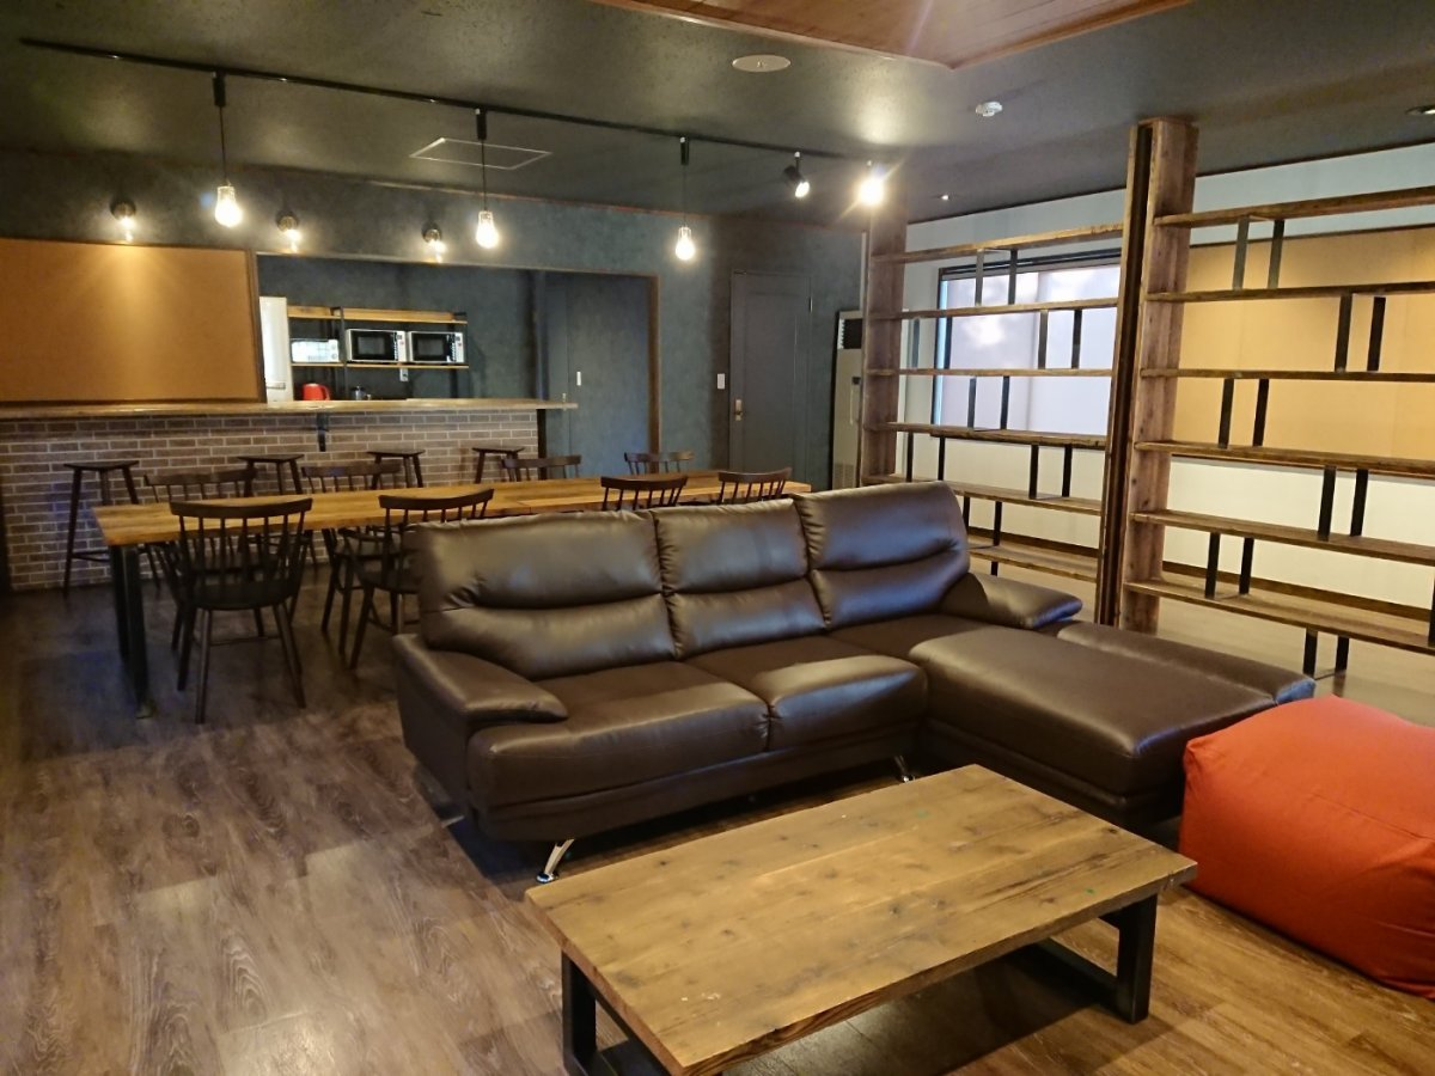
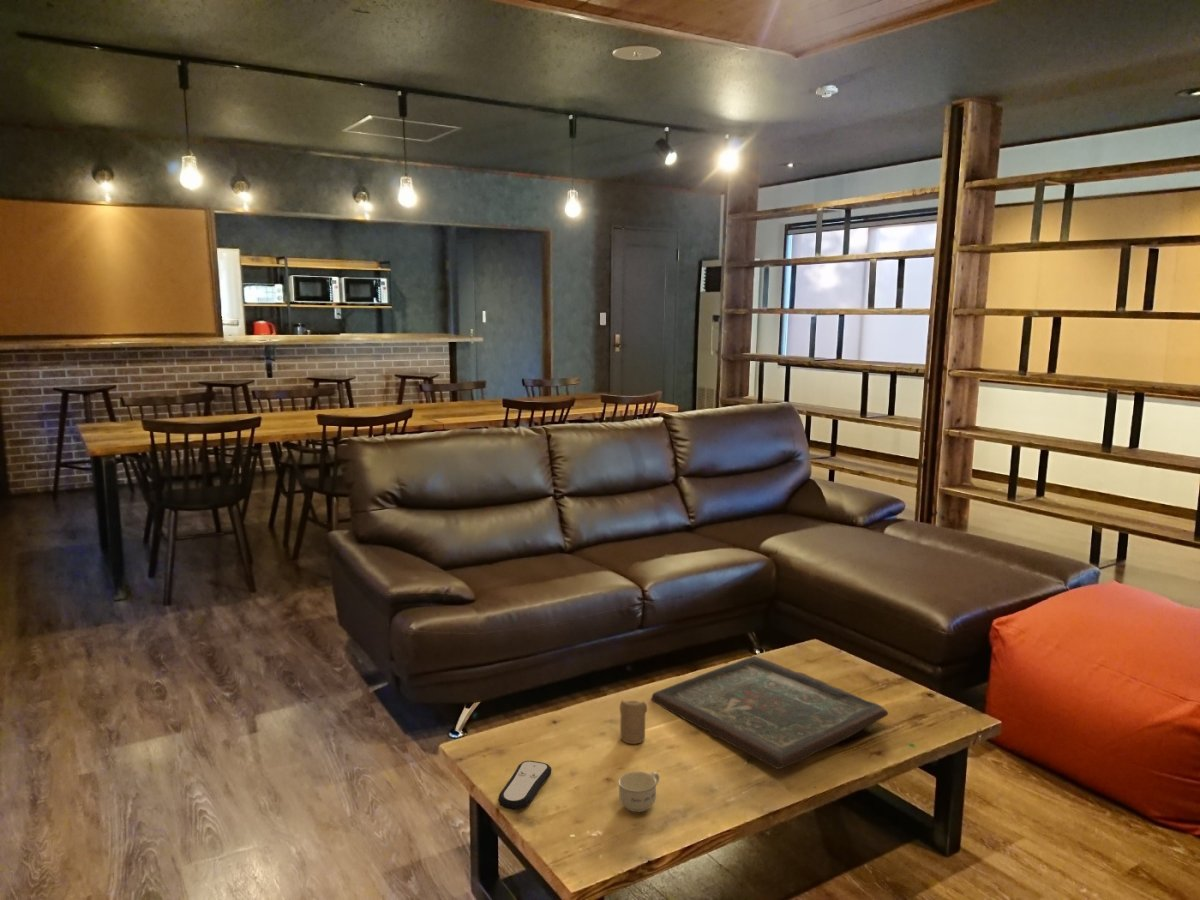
+ board game (766, 704)
+ cup (641, 791)
+ candle (632, 717)
+ remote control (524, 784)
